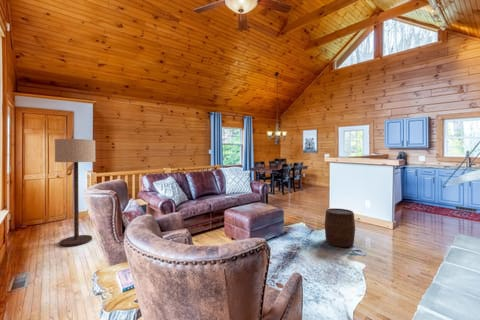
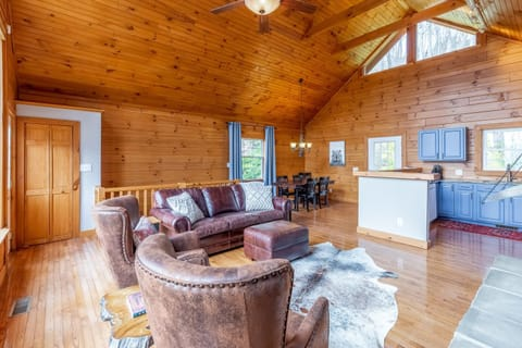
- floor lamp (76, 190)
- stool (339, 226)
